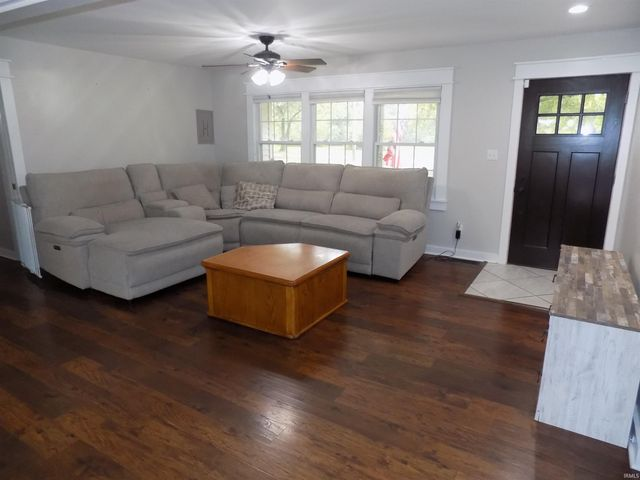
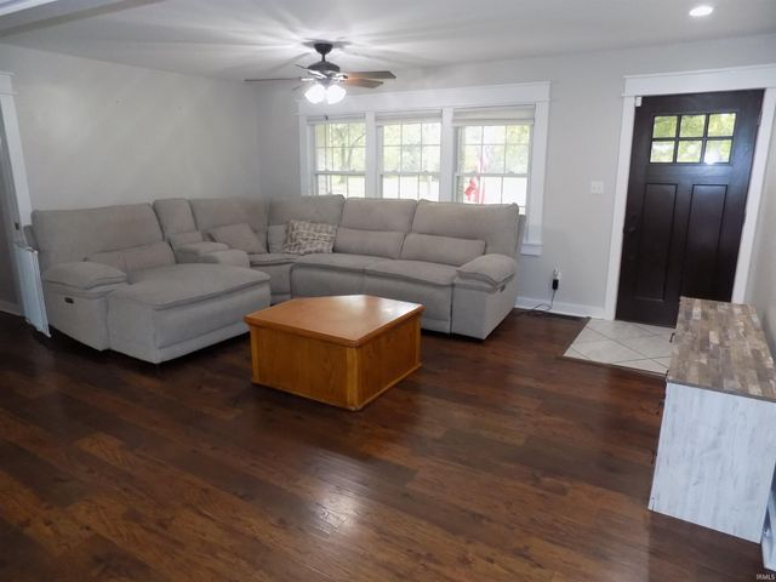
- wall art (205, 127)
